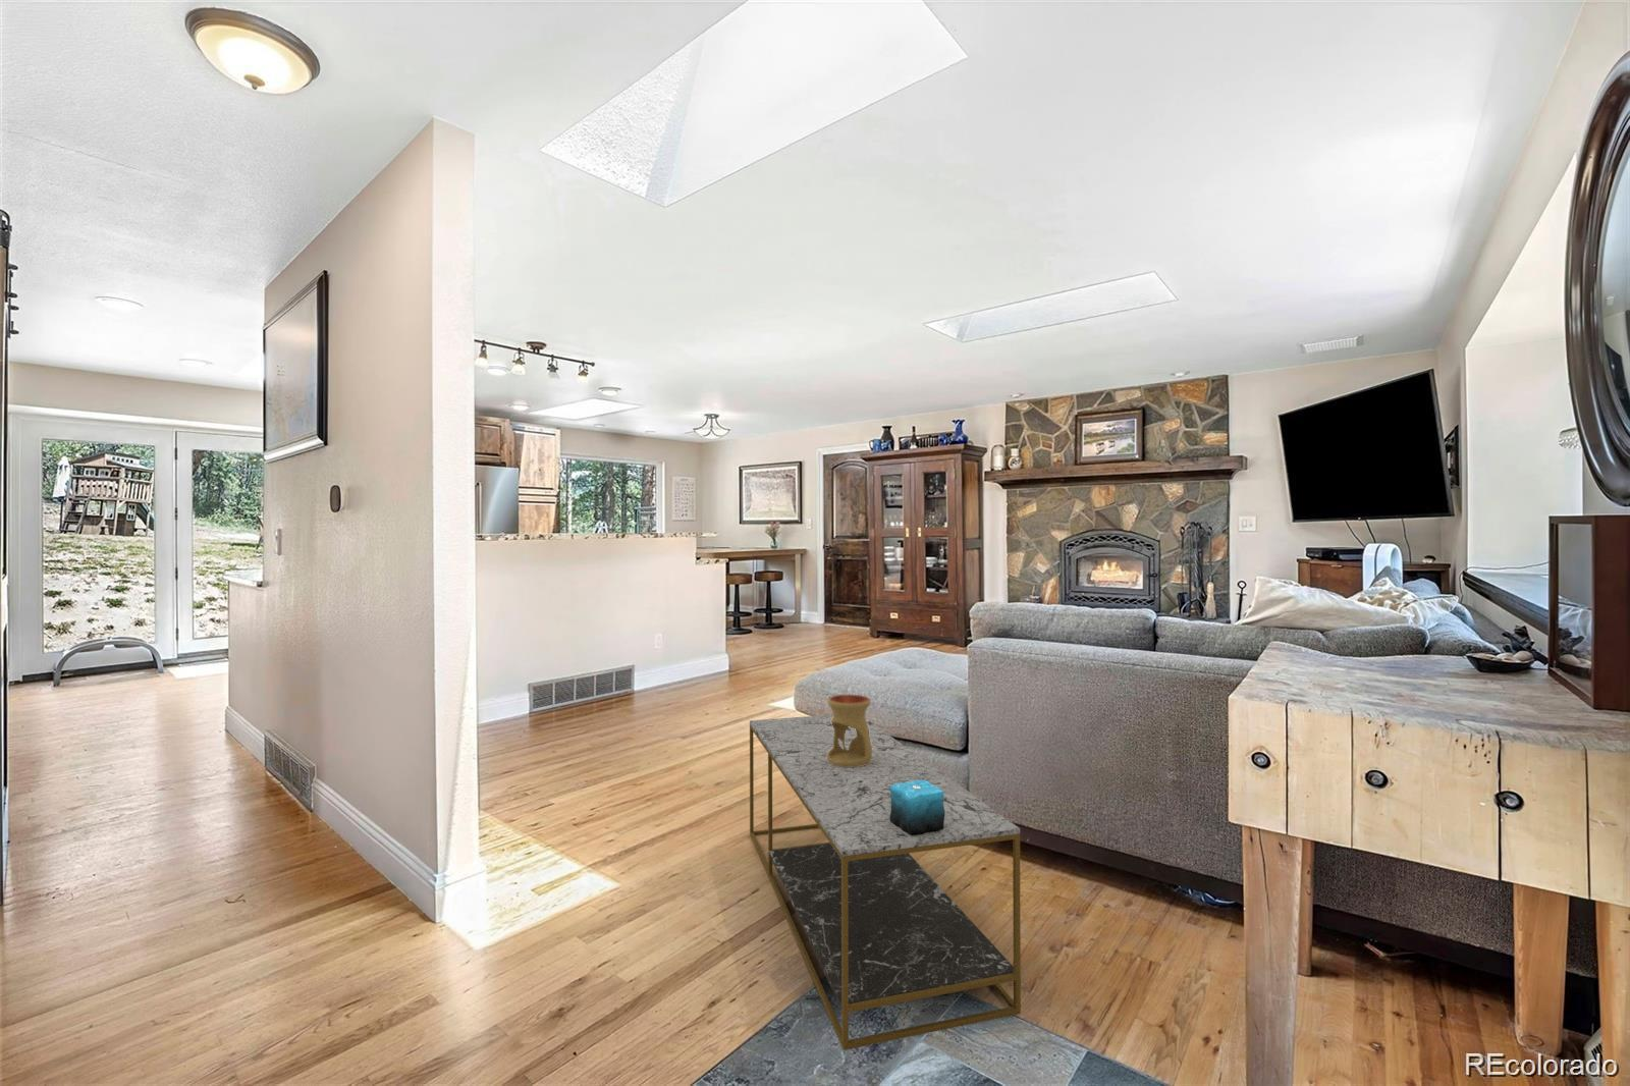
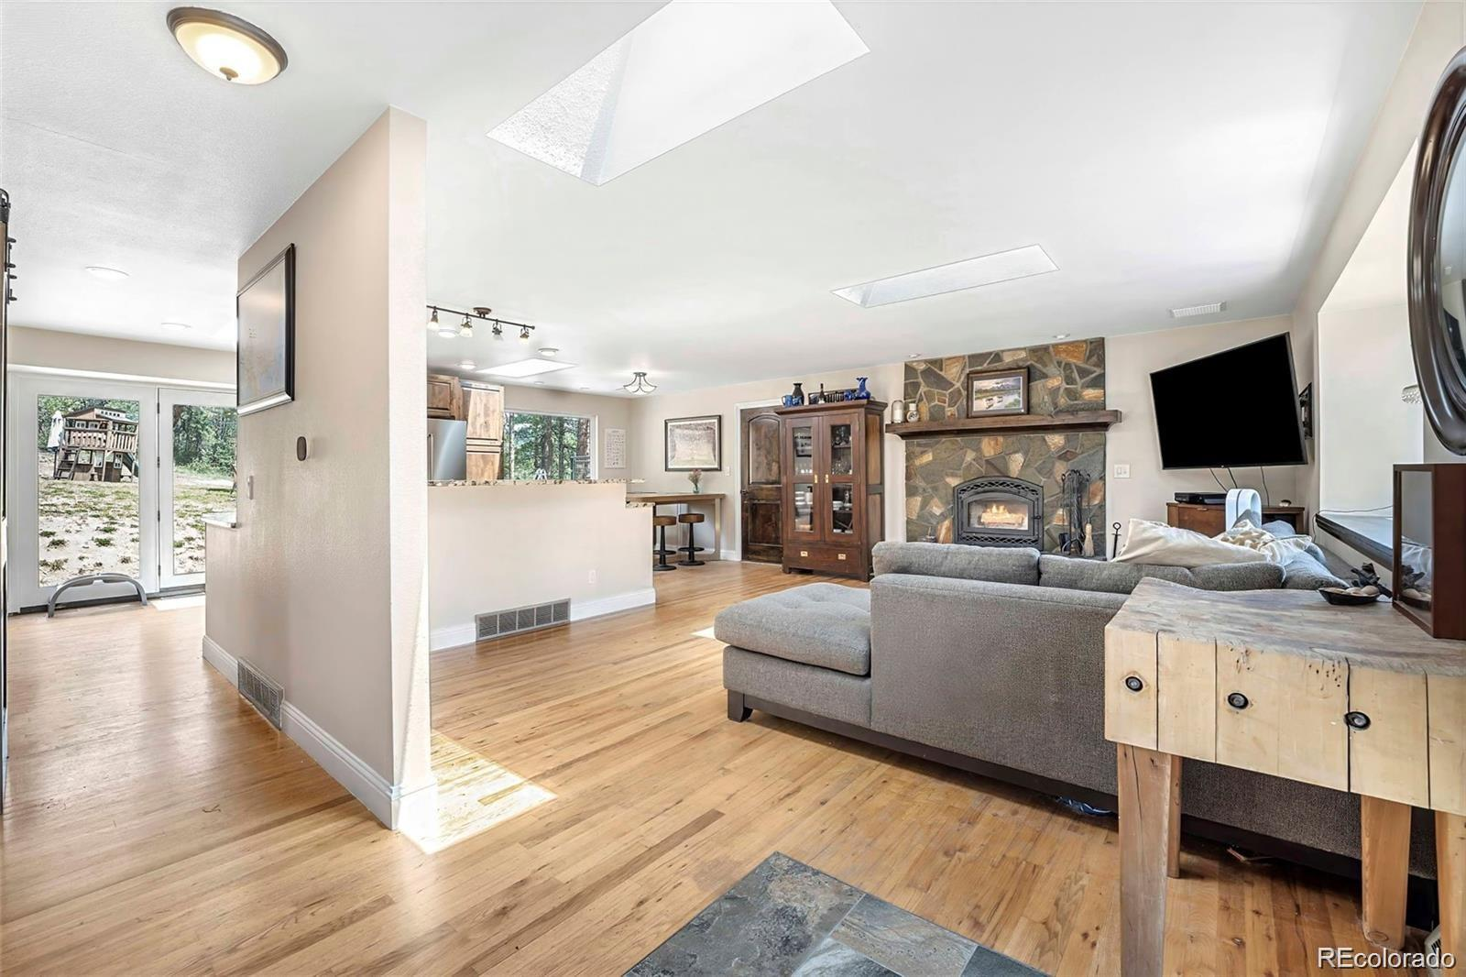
- coffee table (853, 833)
- oil burner (847, 727)
- candle (917, 798)
